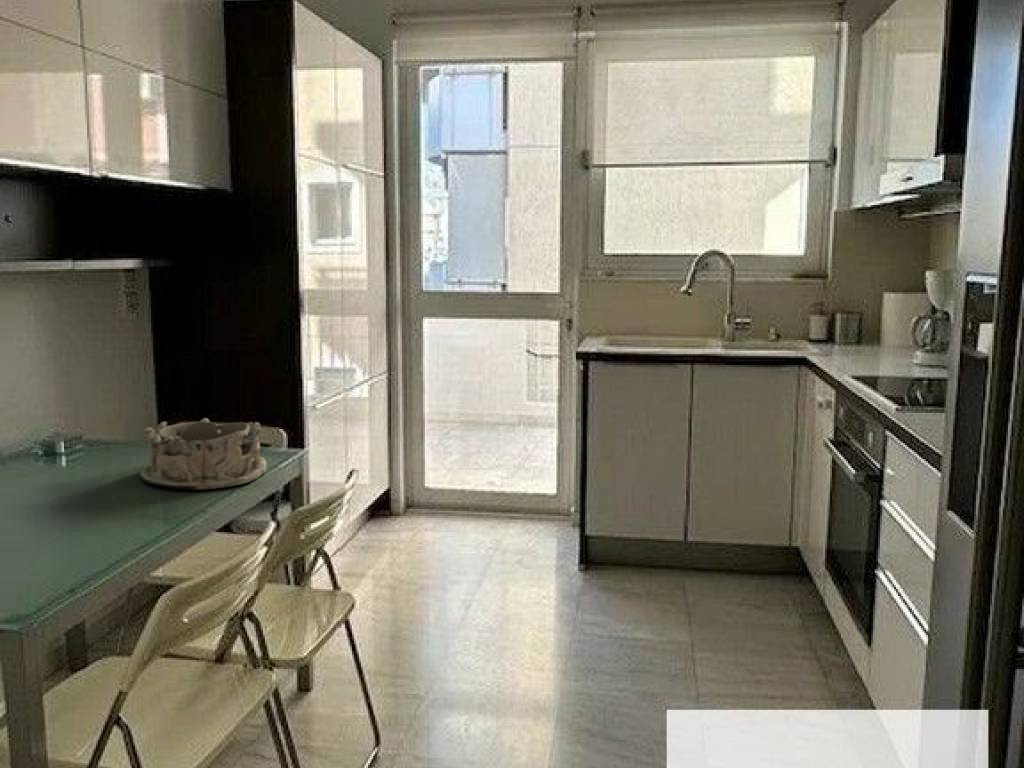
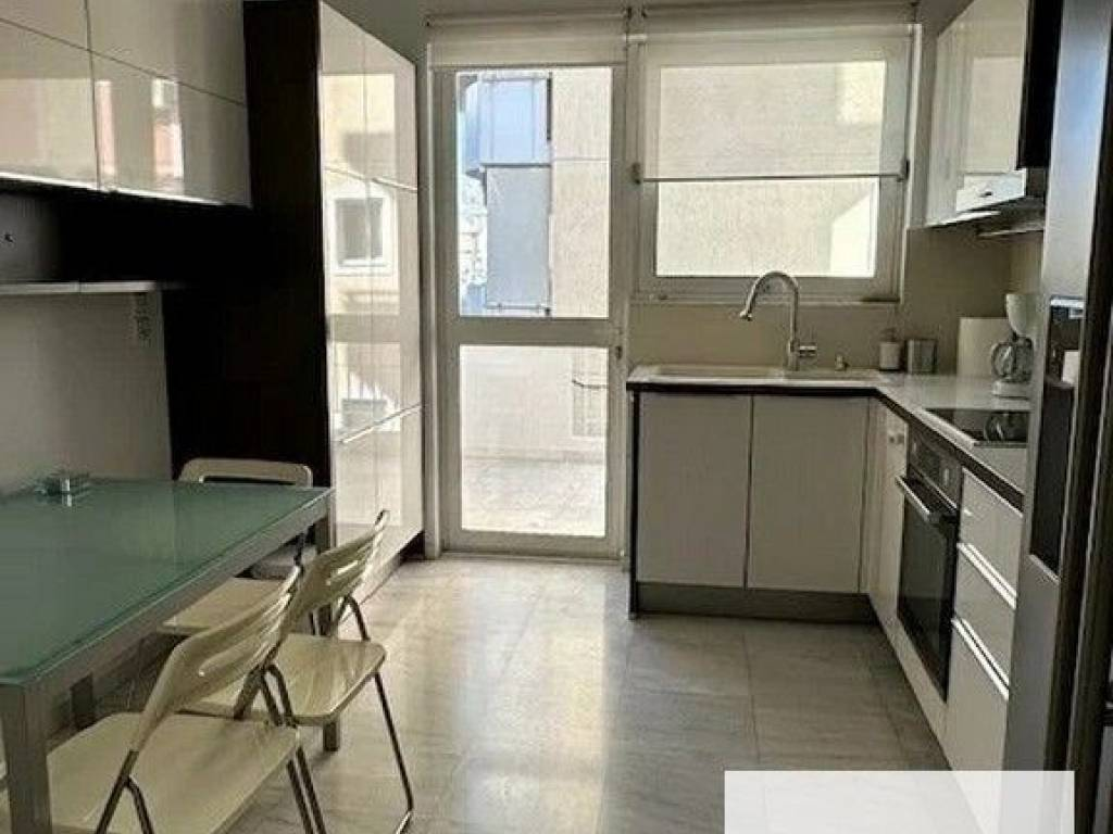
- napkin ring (204, 448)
